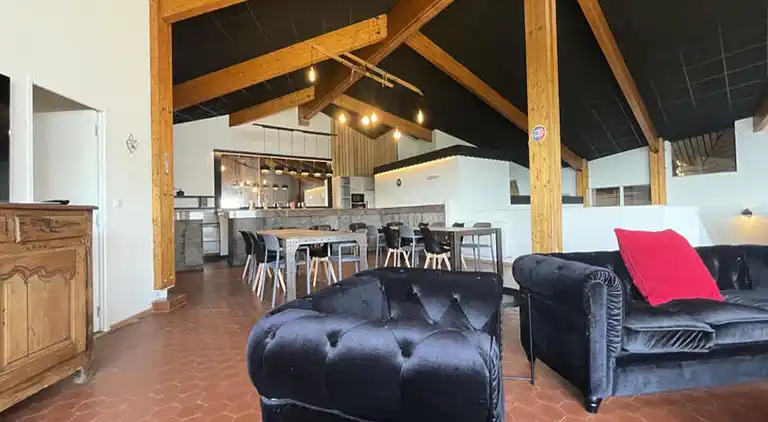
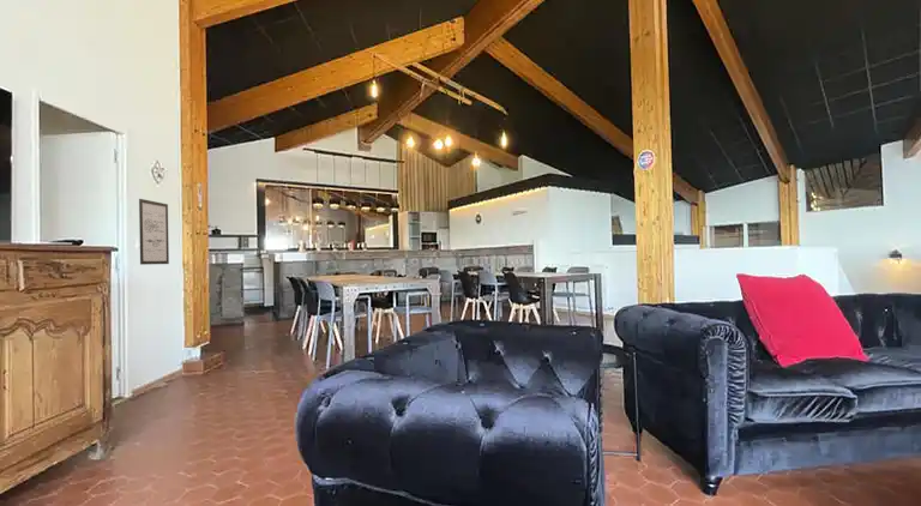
+ wall art (155, 233)
